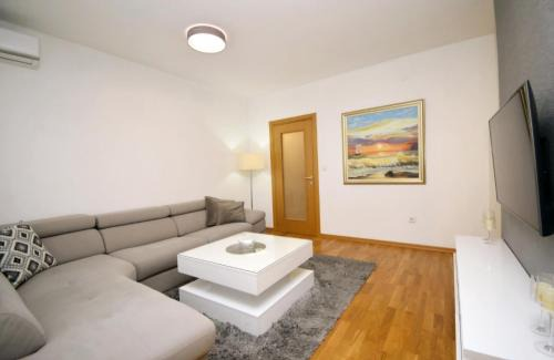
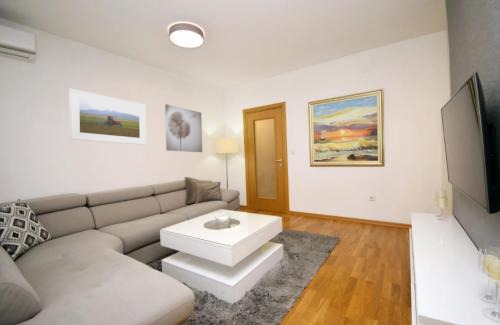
+ wall art (185, 130)
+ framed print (112, 120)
